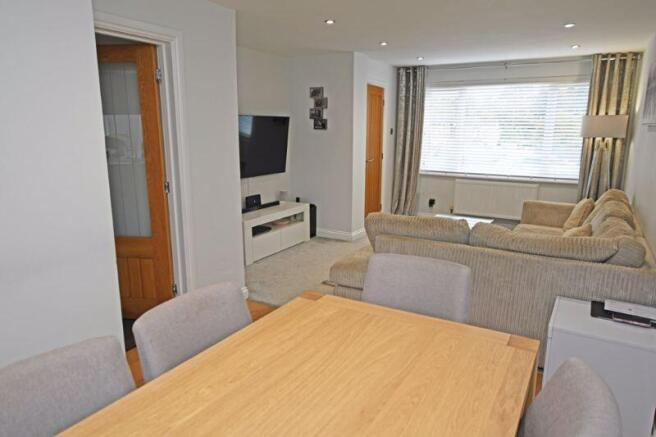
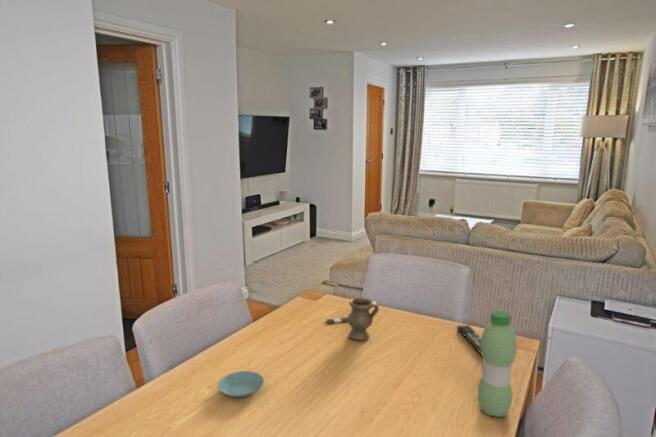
+ saucer (241, 386)
+ water bottle (497, 363)
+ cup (352, 312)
+ remote control (476, 341)
